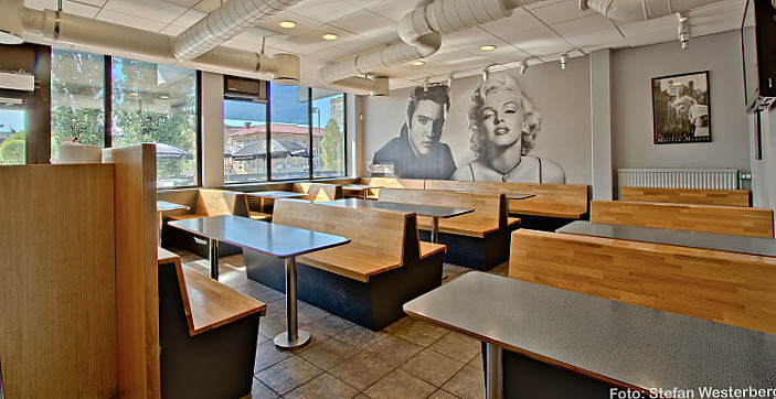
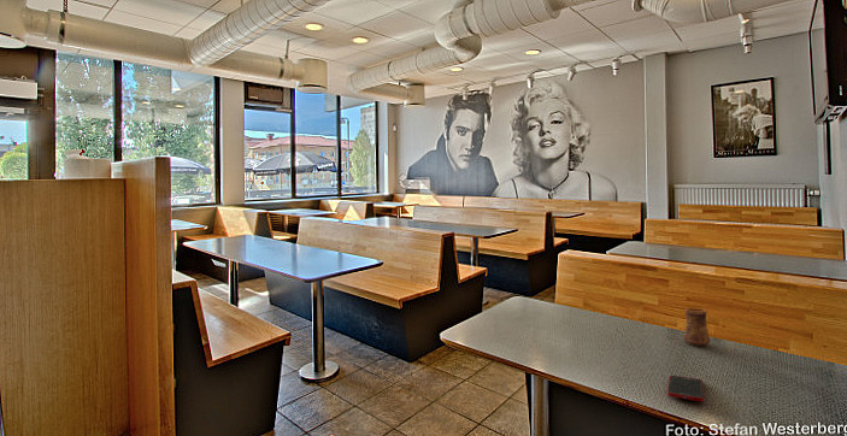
+ cell phone (686, 388)
+ cup (696, 326)
